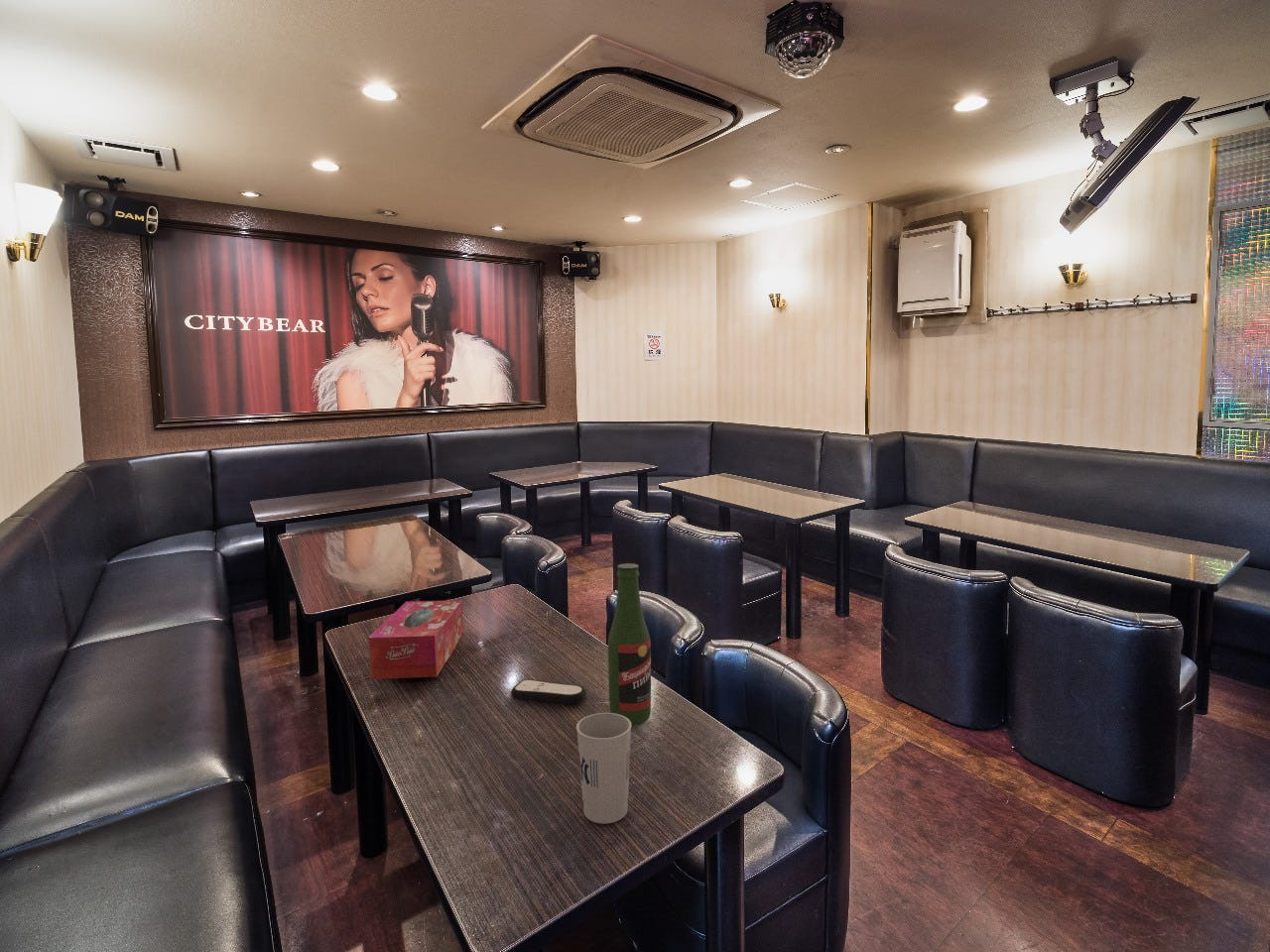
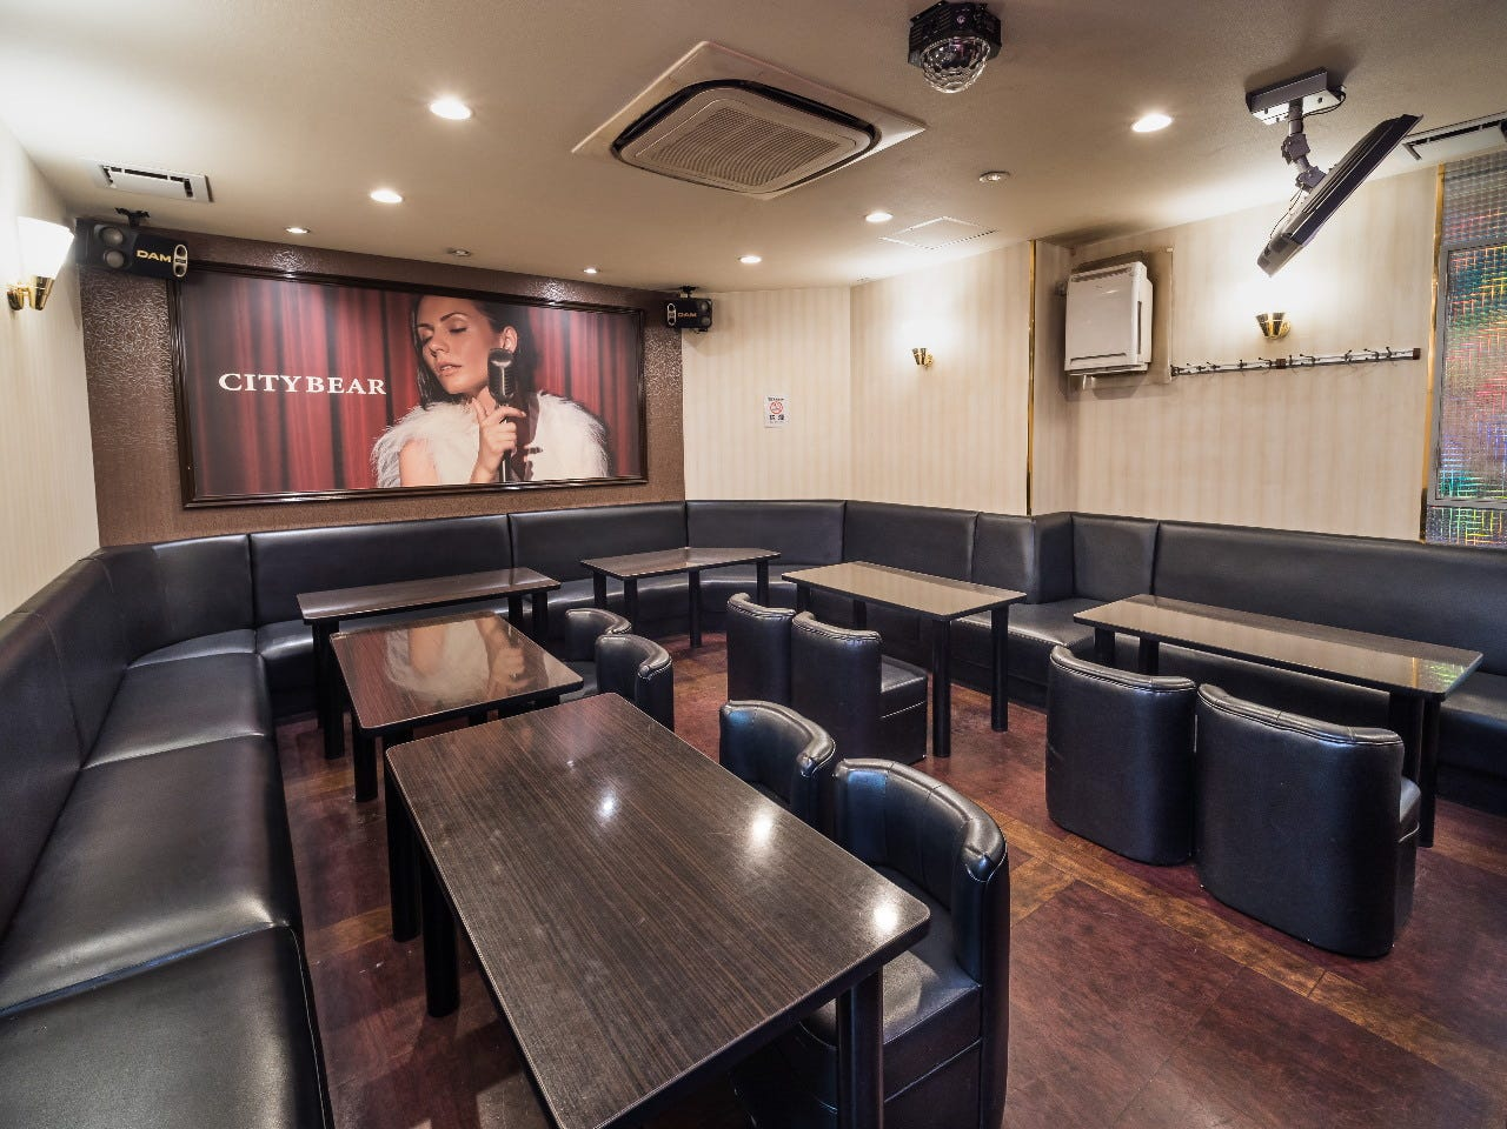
- cup (604, 768)
- tissue box (420, 636)
- remote control (549, 691)
- beer bottle (629, 644)
